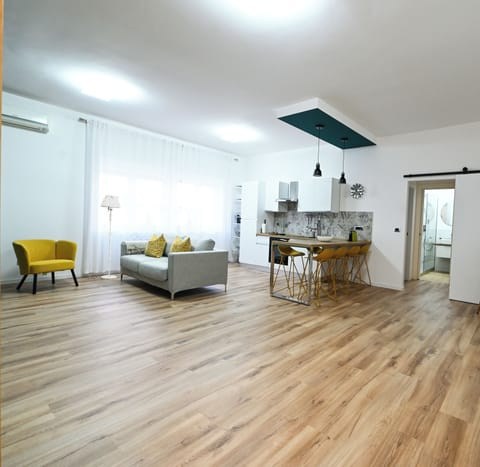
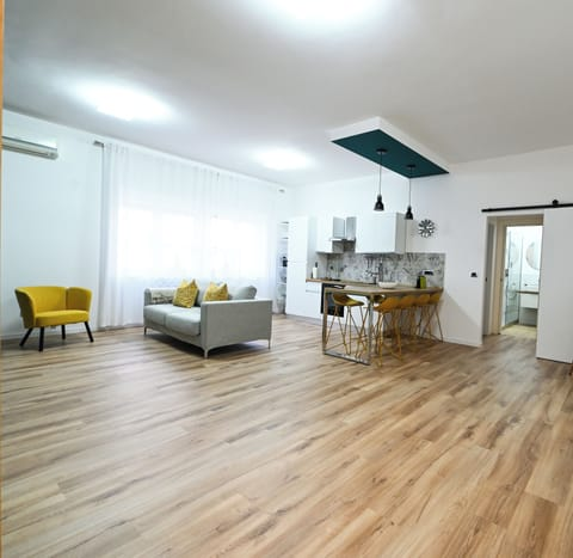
- floor lamp (110, 236)
